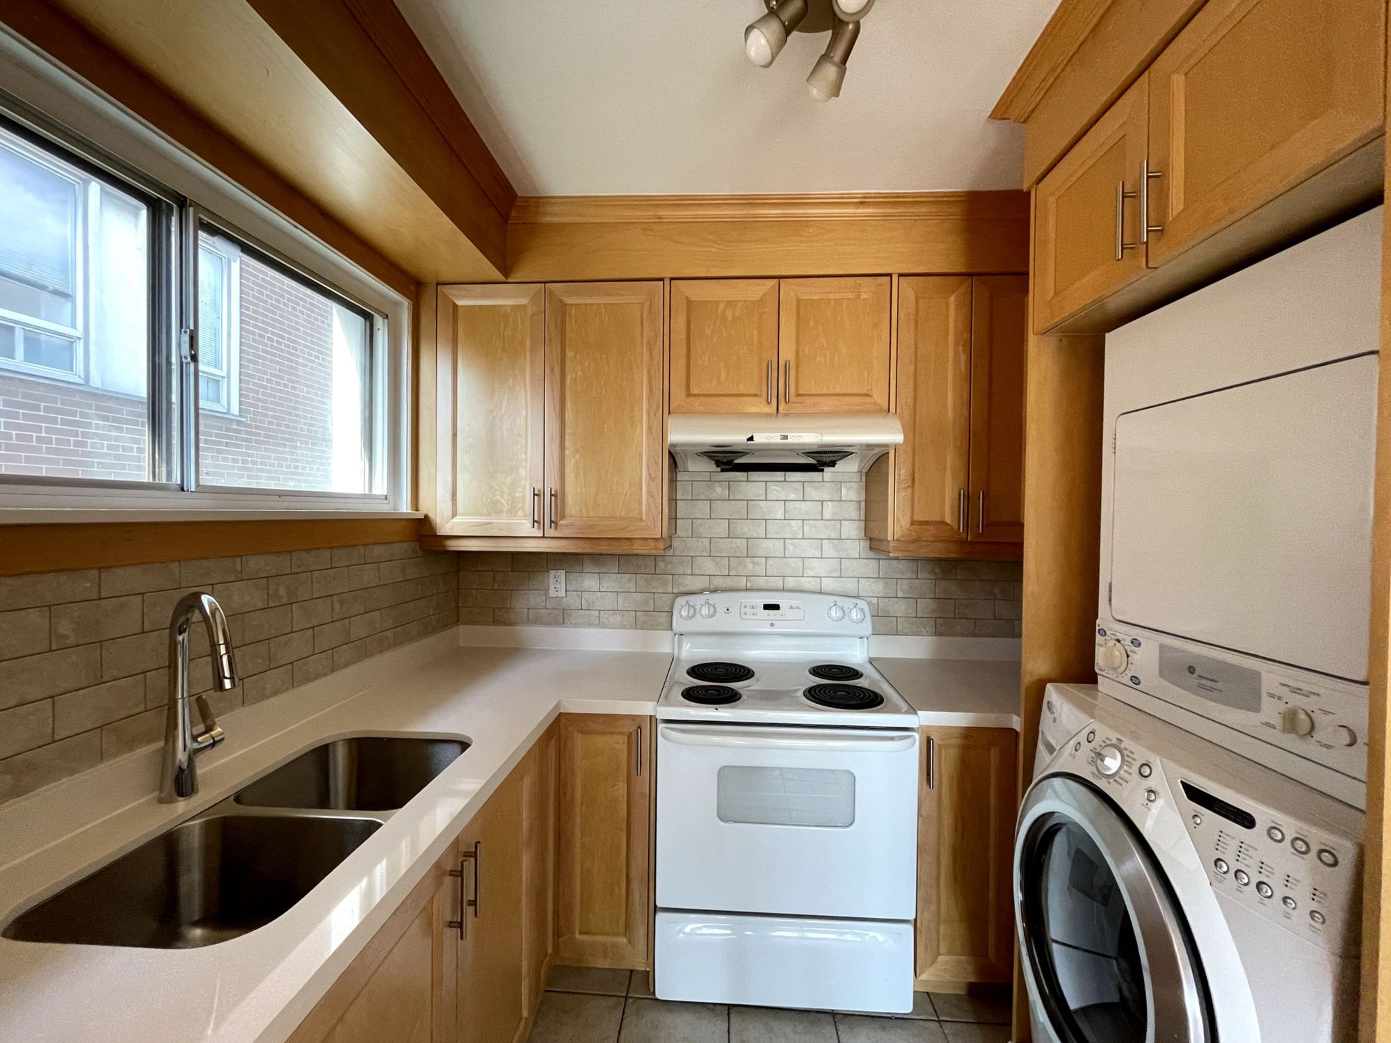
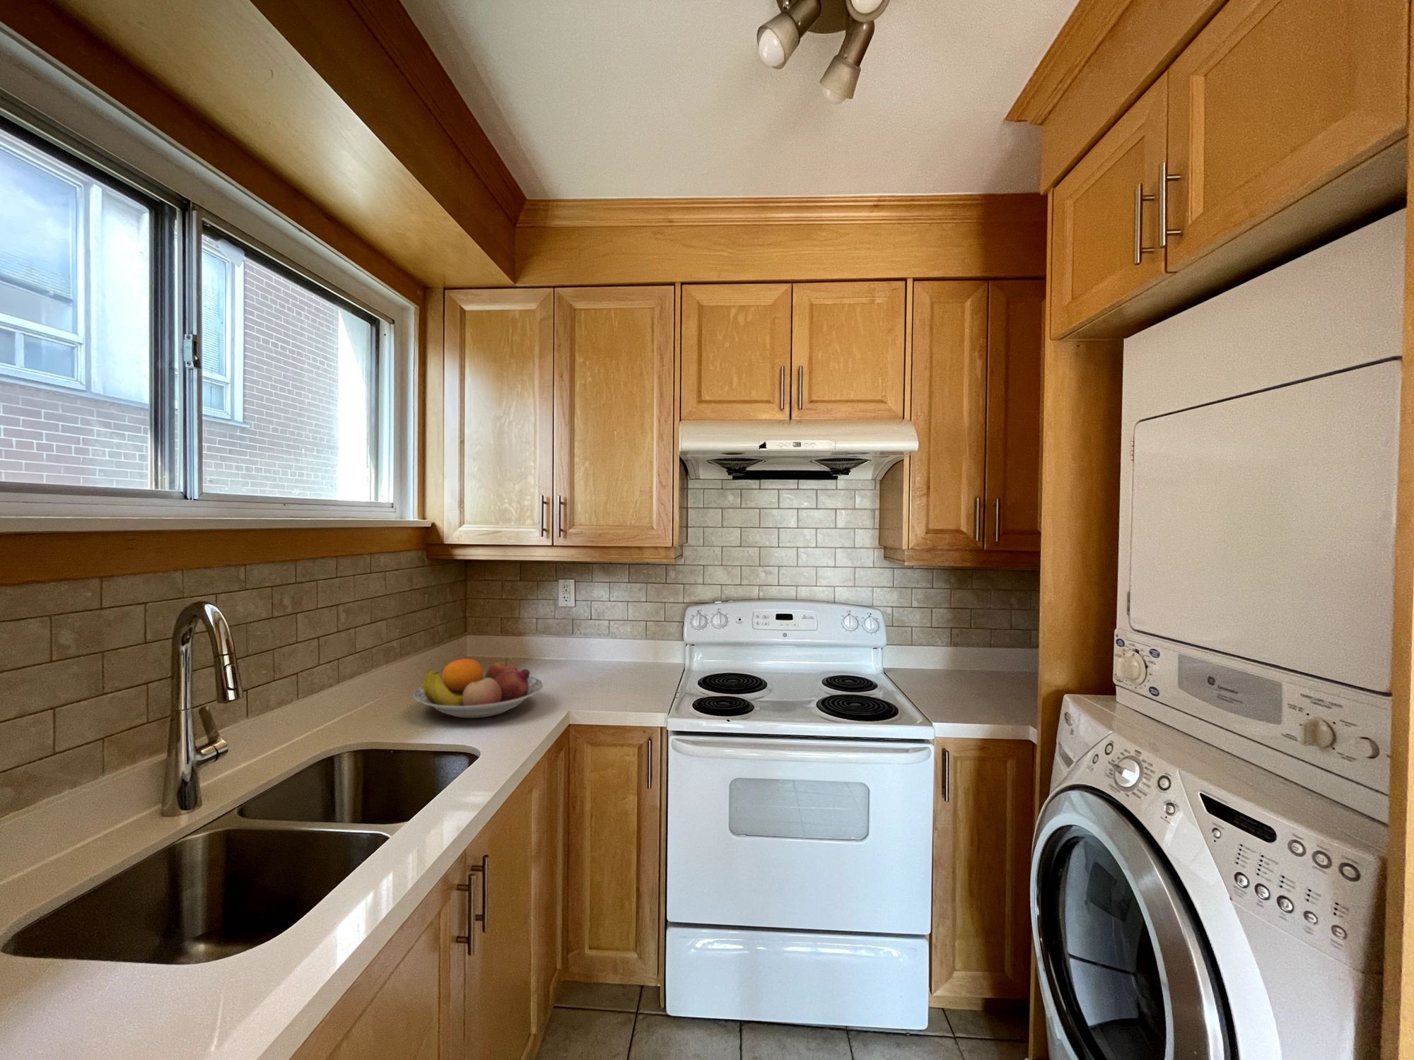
+ fruit bowl (480, 683)
